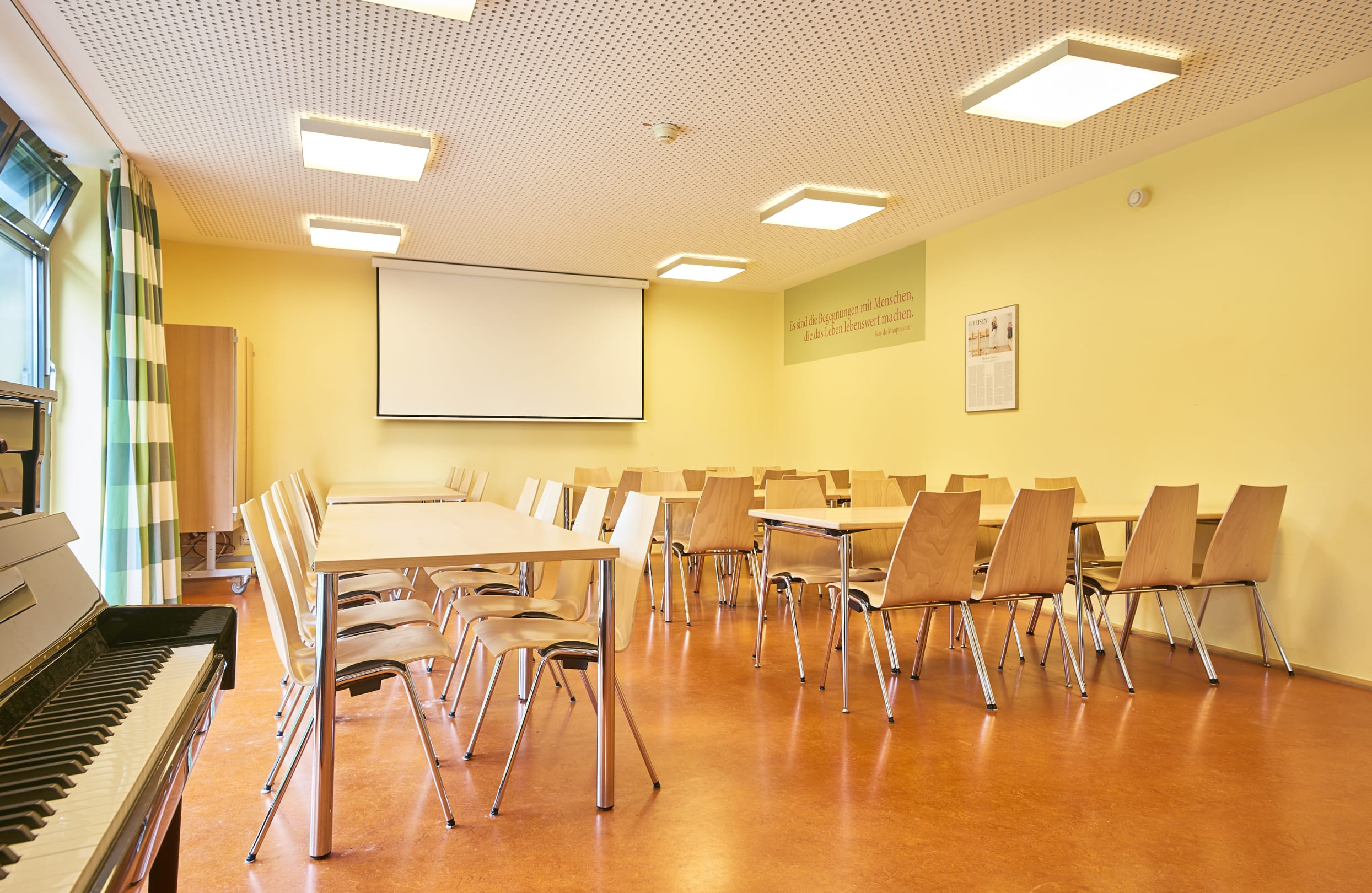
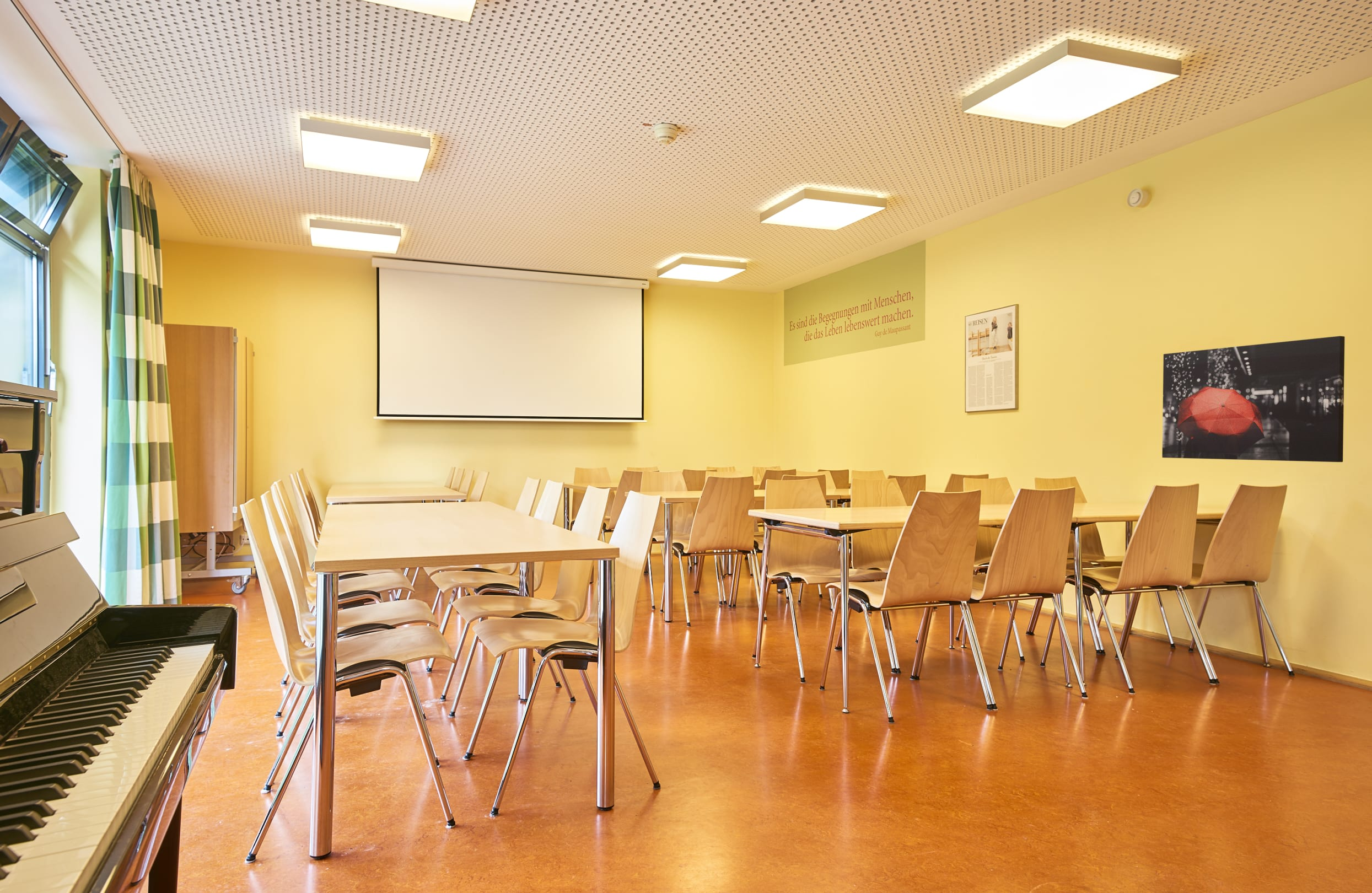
+ wall art (1244, 402)
